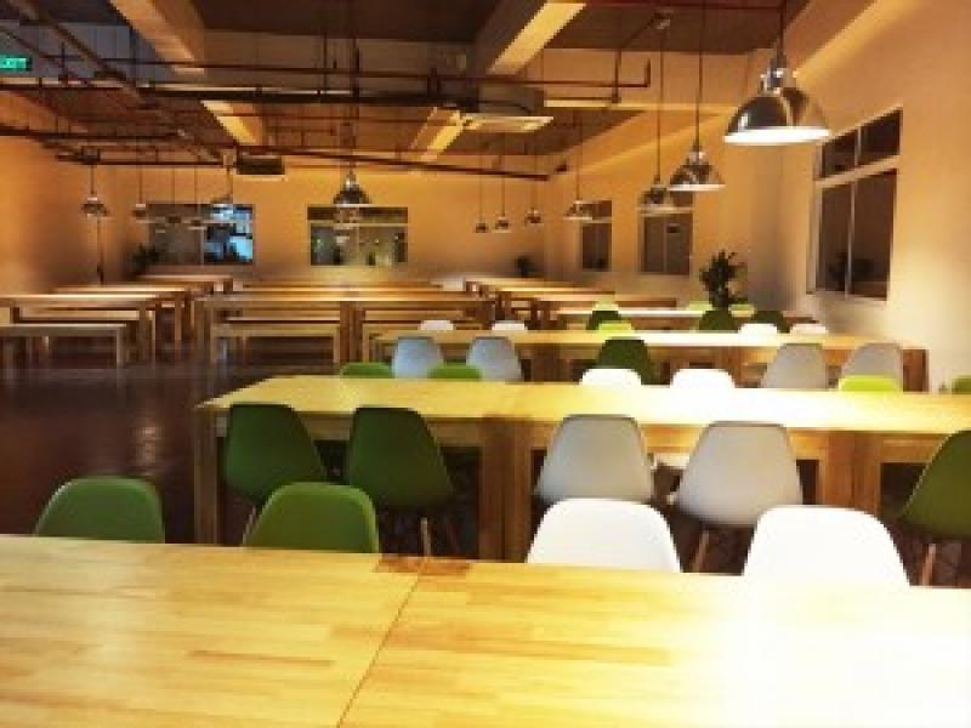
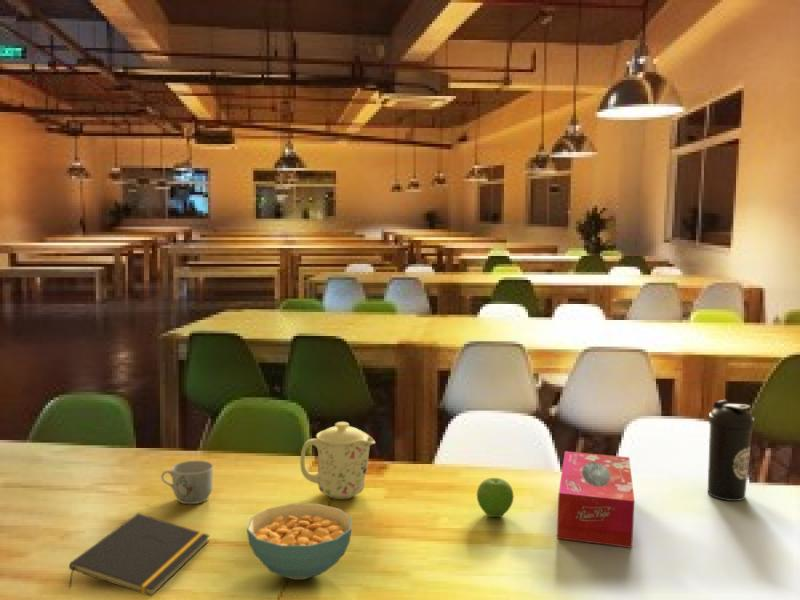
+ mug (187, 482)
+ water bottle (729, 449)
+ mug (337, 458)
+ fruit (495, 497)
+ cereal bowl (300, 547)
+ notepad (144, 551)
+ tissue box (595, 495)
